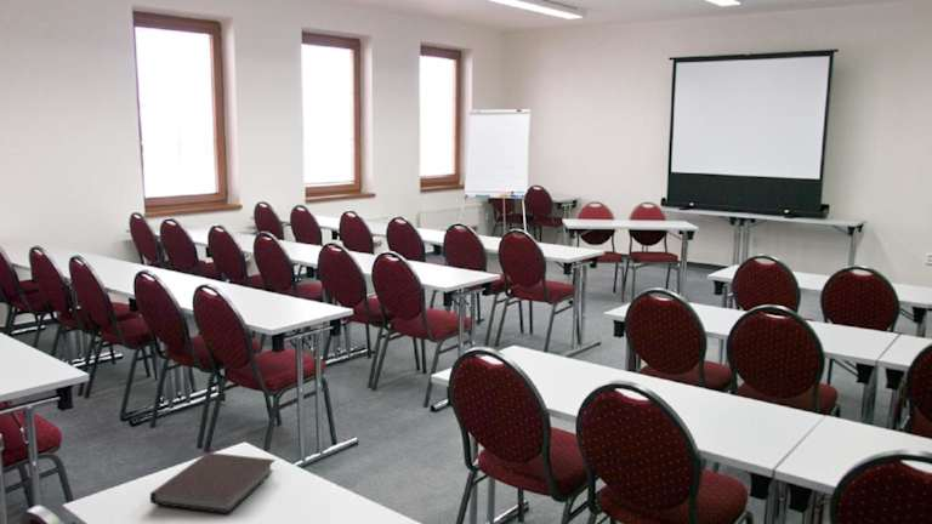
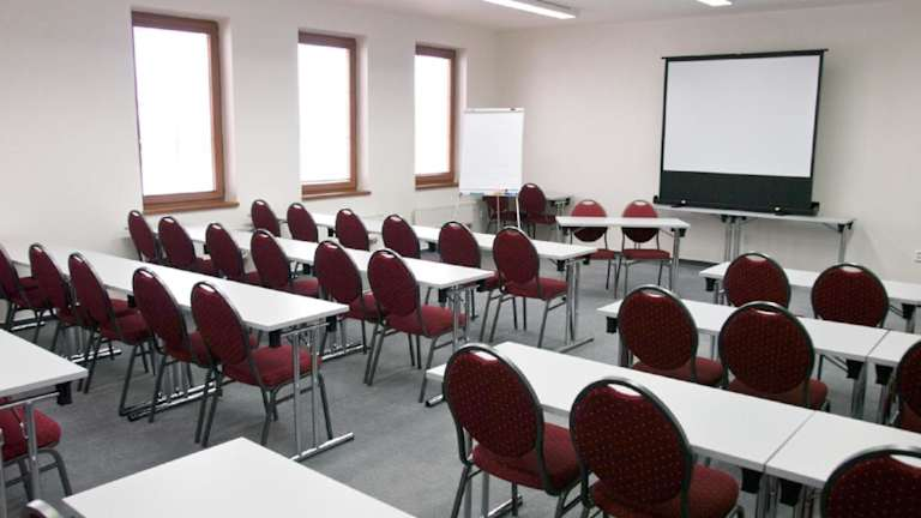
- notebook (216, 480)
